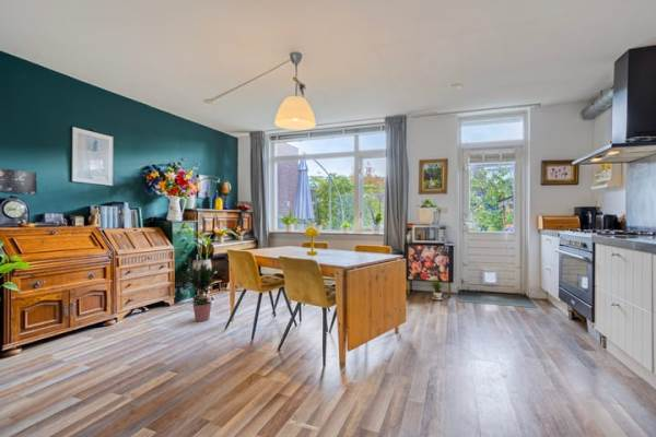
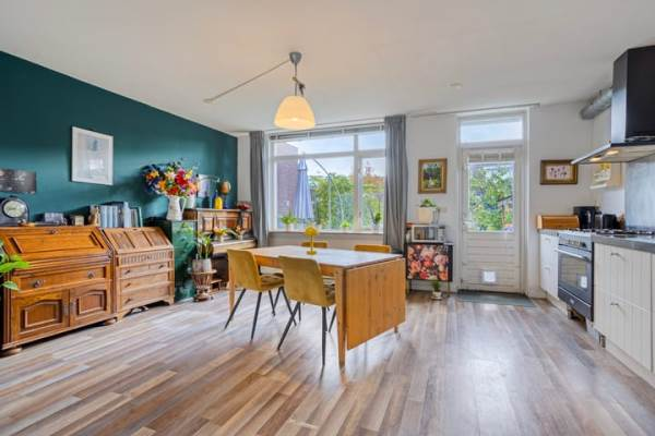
- potted plant (201, 292)
